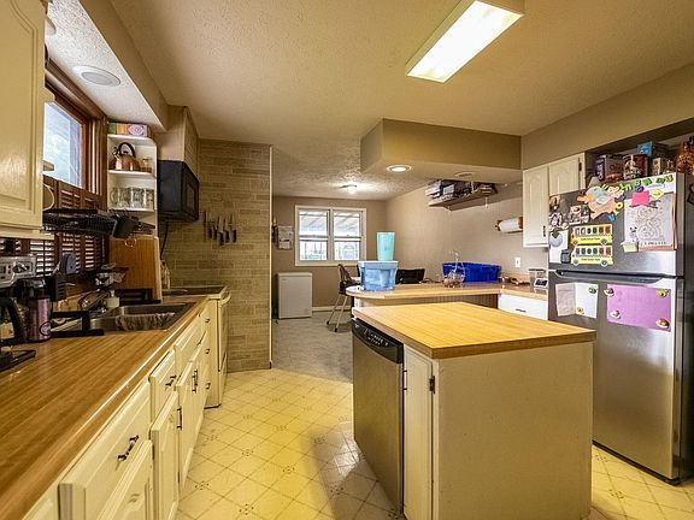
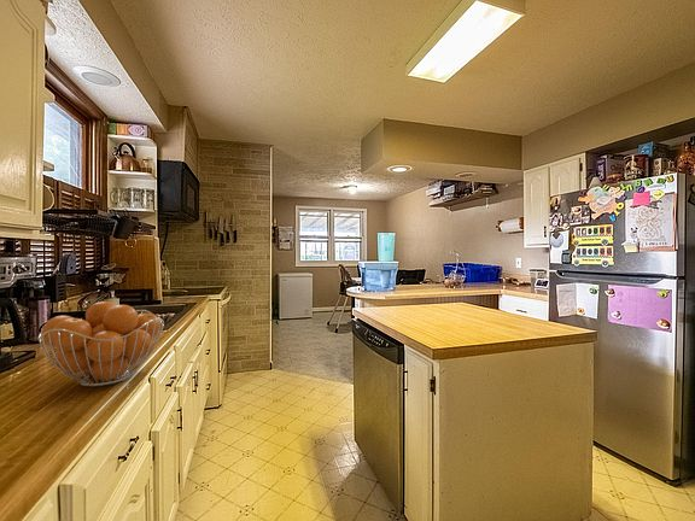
+ fruit basket (106, 340)
